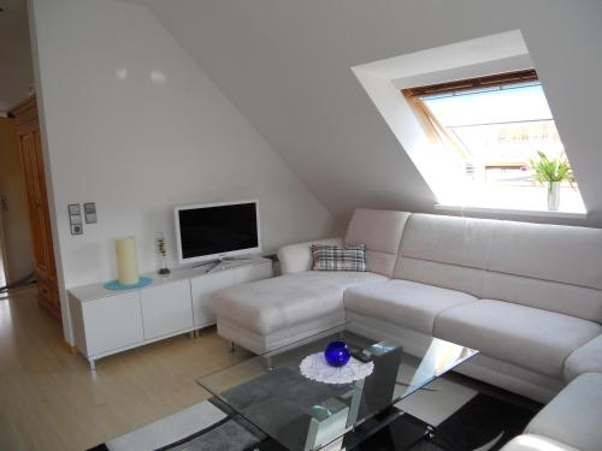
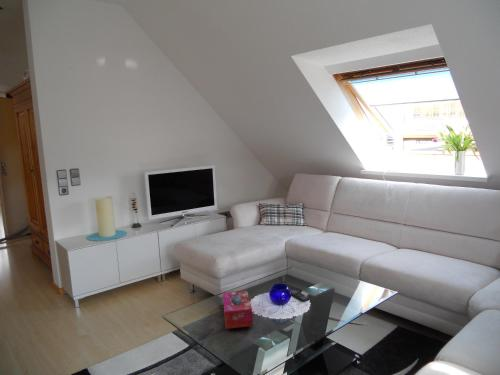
+ tissue box (237, 308)
